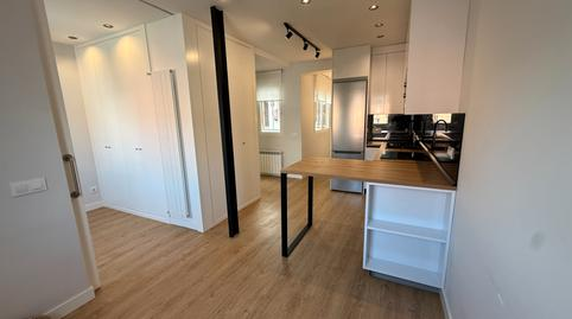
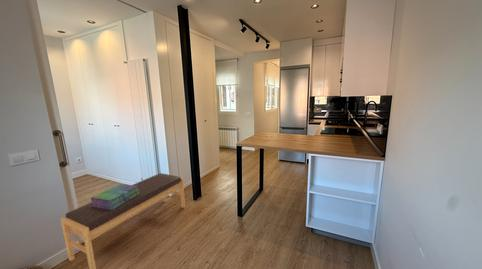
+ stack of books (116, 195)
+ bench (136, 210)
